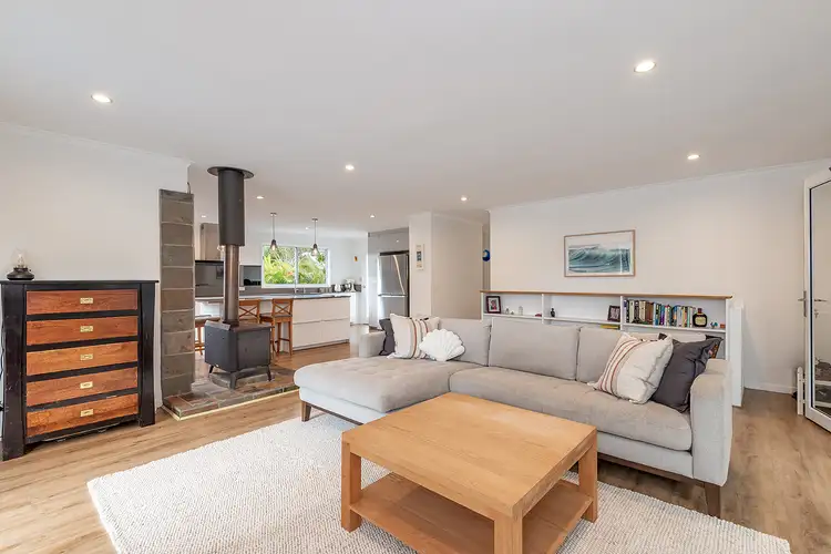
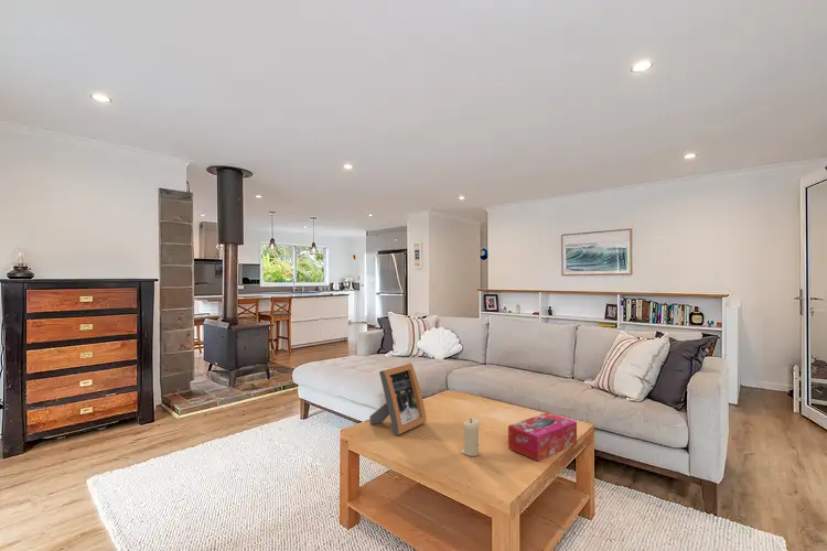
+ tissue box (543, 434)
+ picture frame (396, 395)
+ candle (470, 435)
